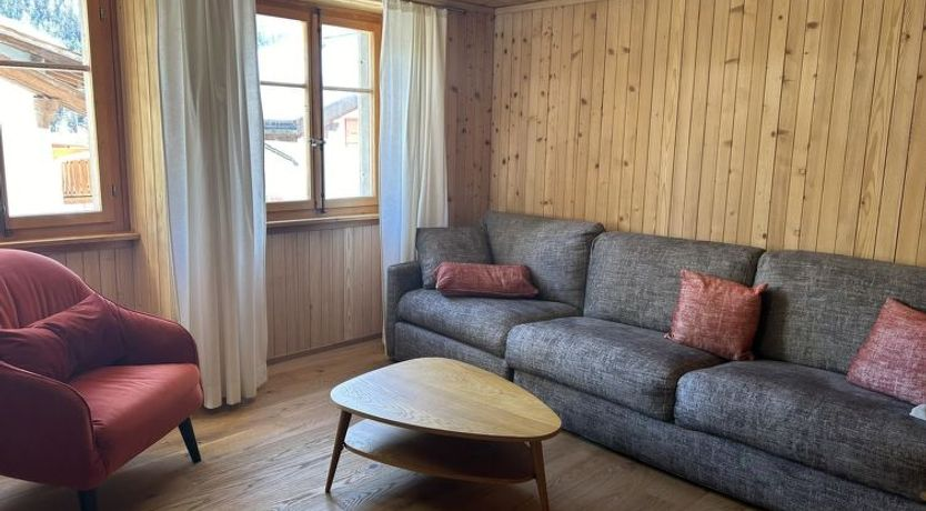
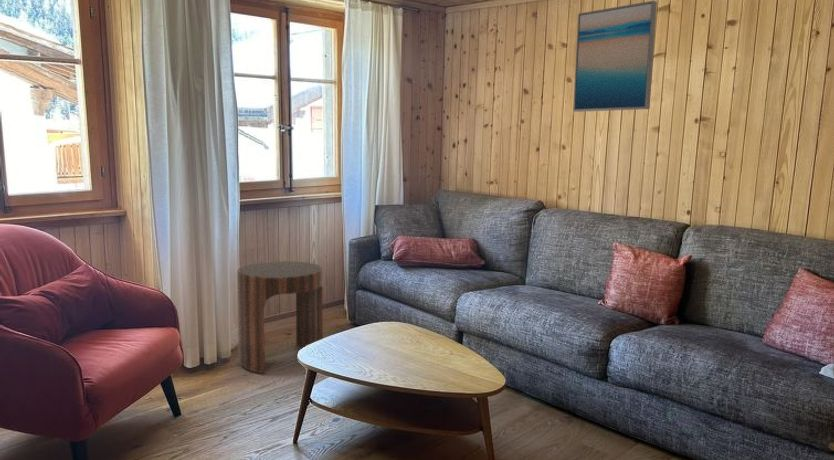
+ wall art (612, 59)
+ side table (296, 314)
